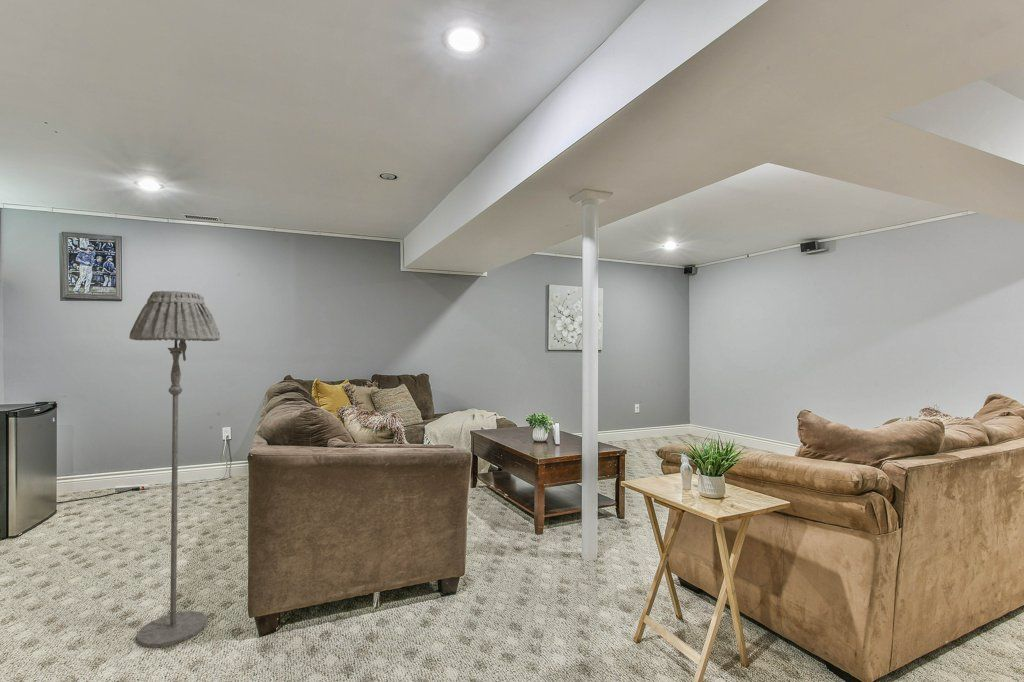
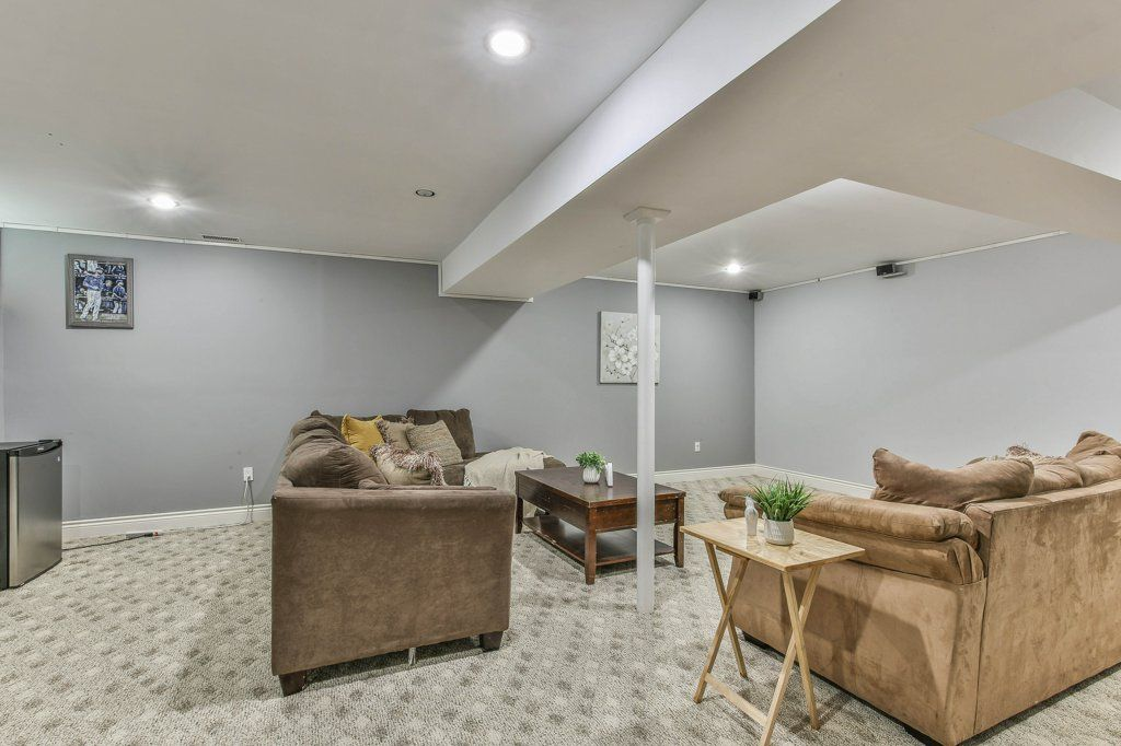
- floor lamp (175, 461)
